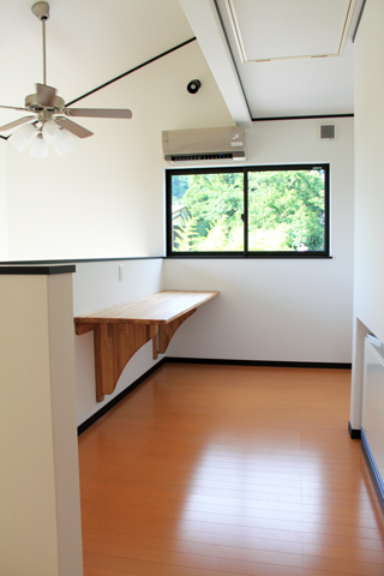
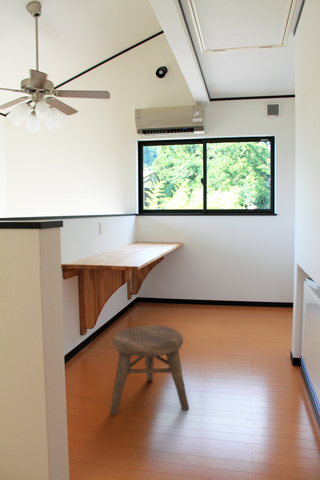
+ stool (151, 367)
